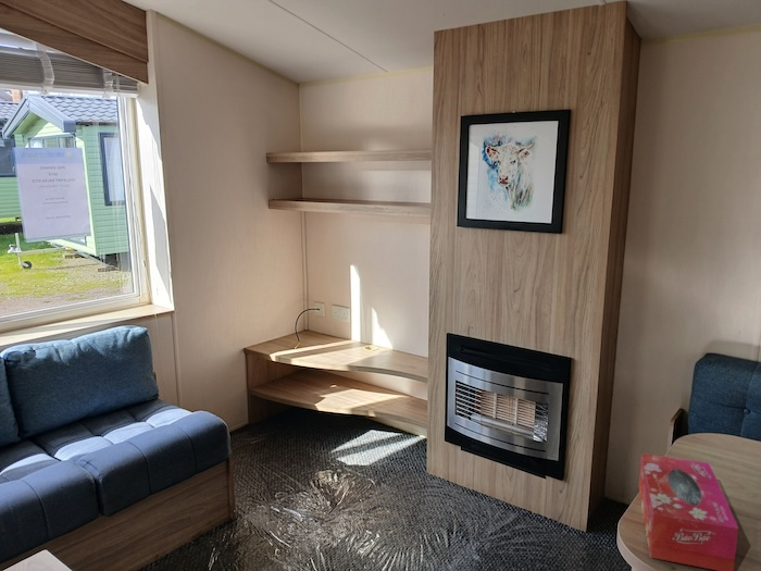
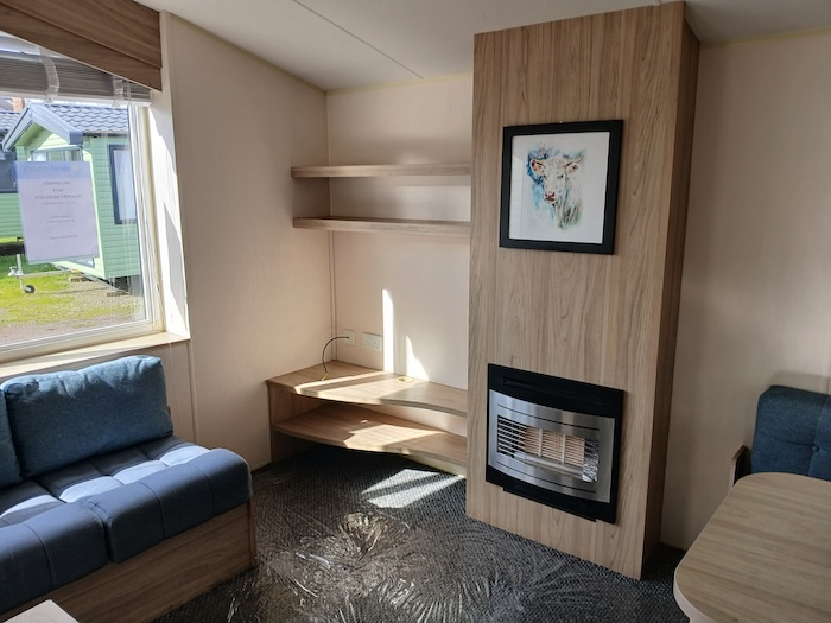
- tissue box (682, 506)
